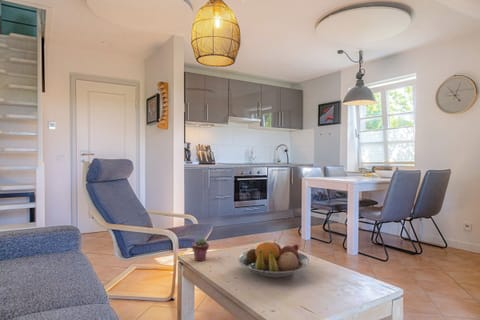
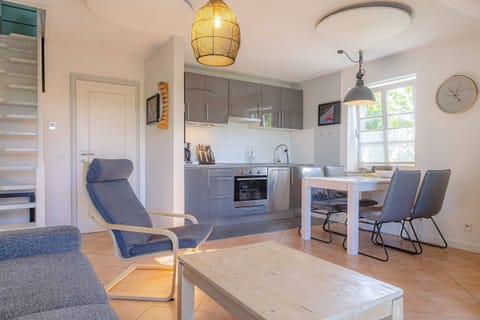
- fruit bowl (273, 255)
- potted succulent (200, 248)
